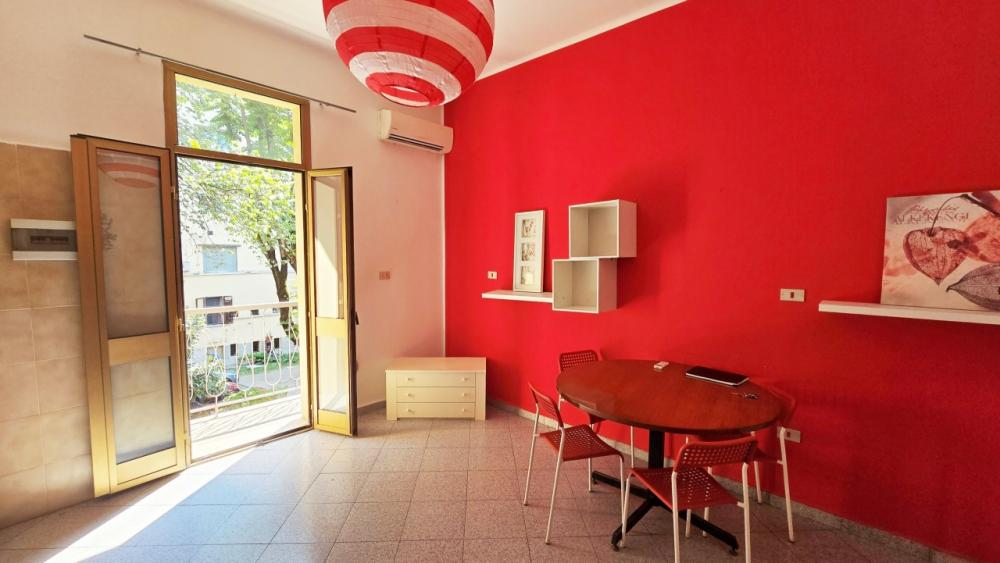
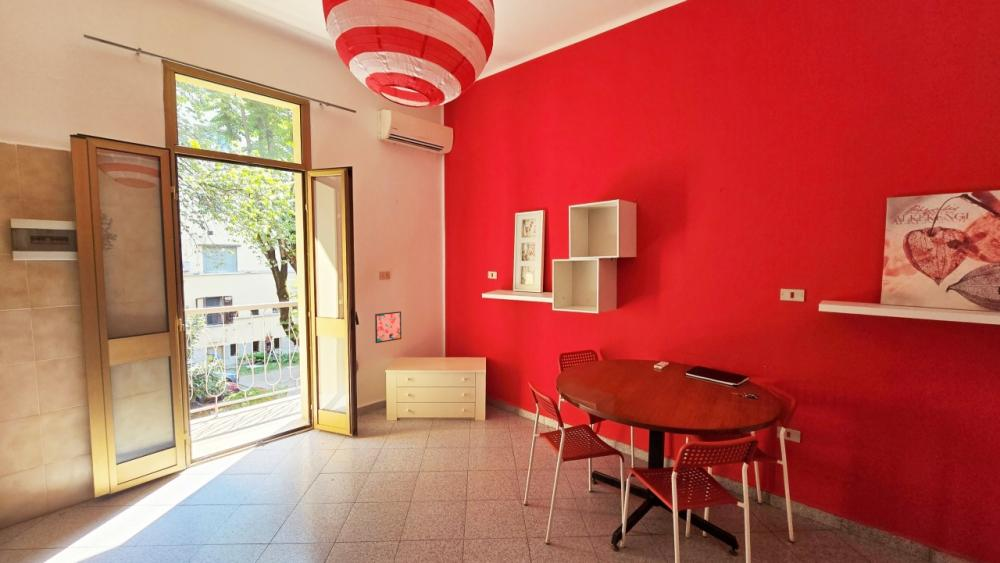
+ wall art (388, 326)
